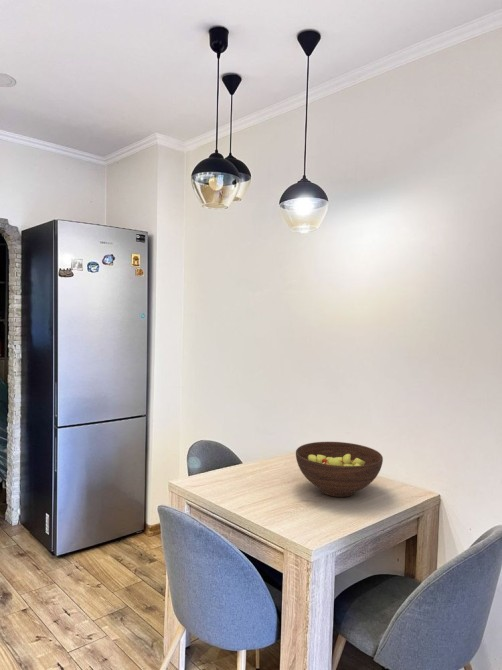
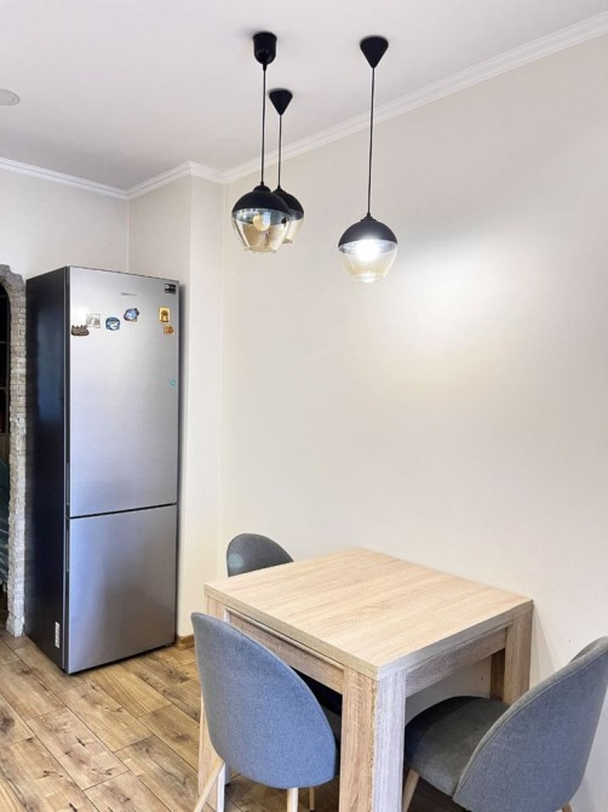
- fruit bowl (338, 472)
